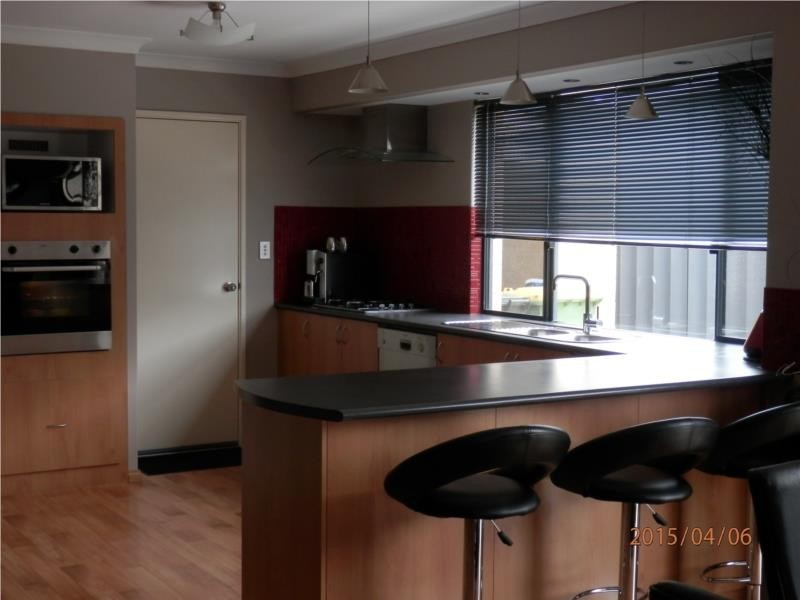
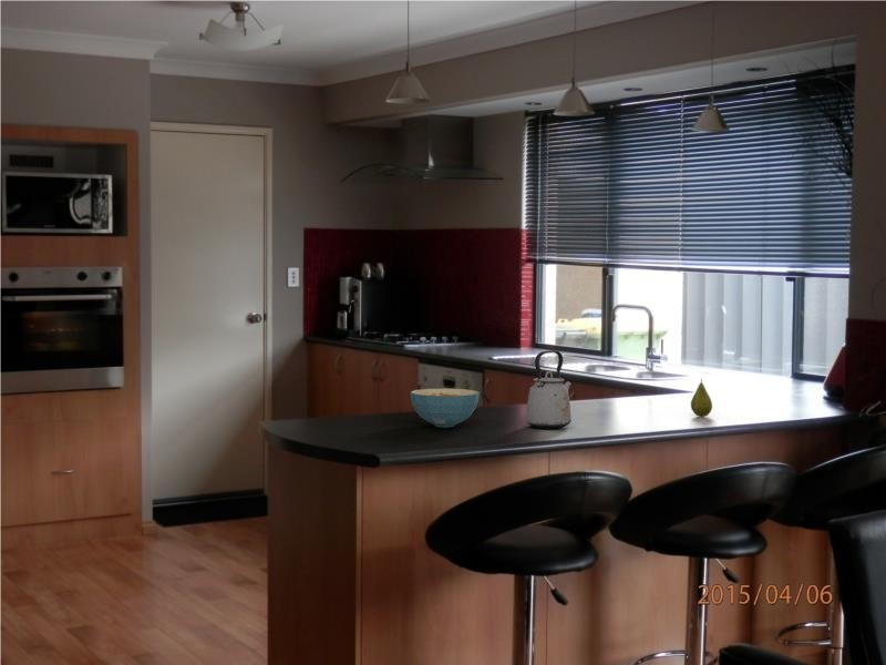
+ kettle (553, 388)
+ cereal bowl (444, 409)
+ fruit (701, 397)
